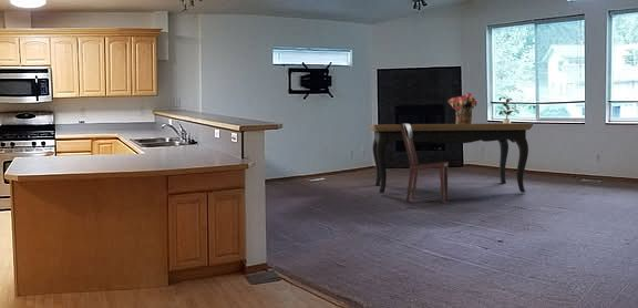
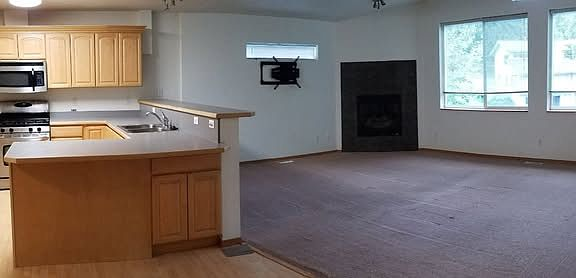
- dining chair (424, 164)
- bouquet (463, 110)
- dining table (445, 143)
- potted plant (508, 111)
